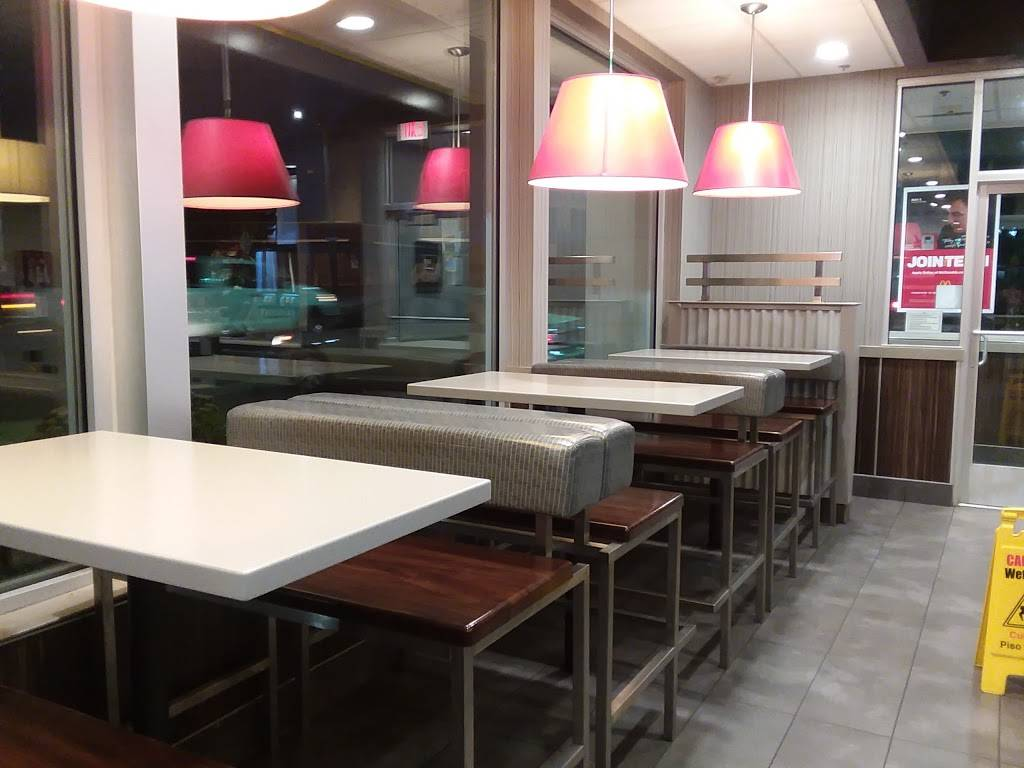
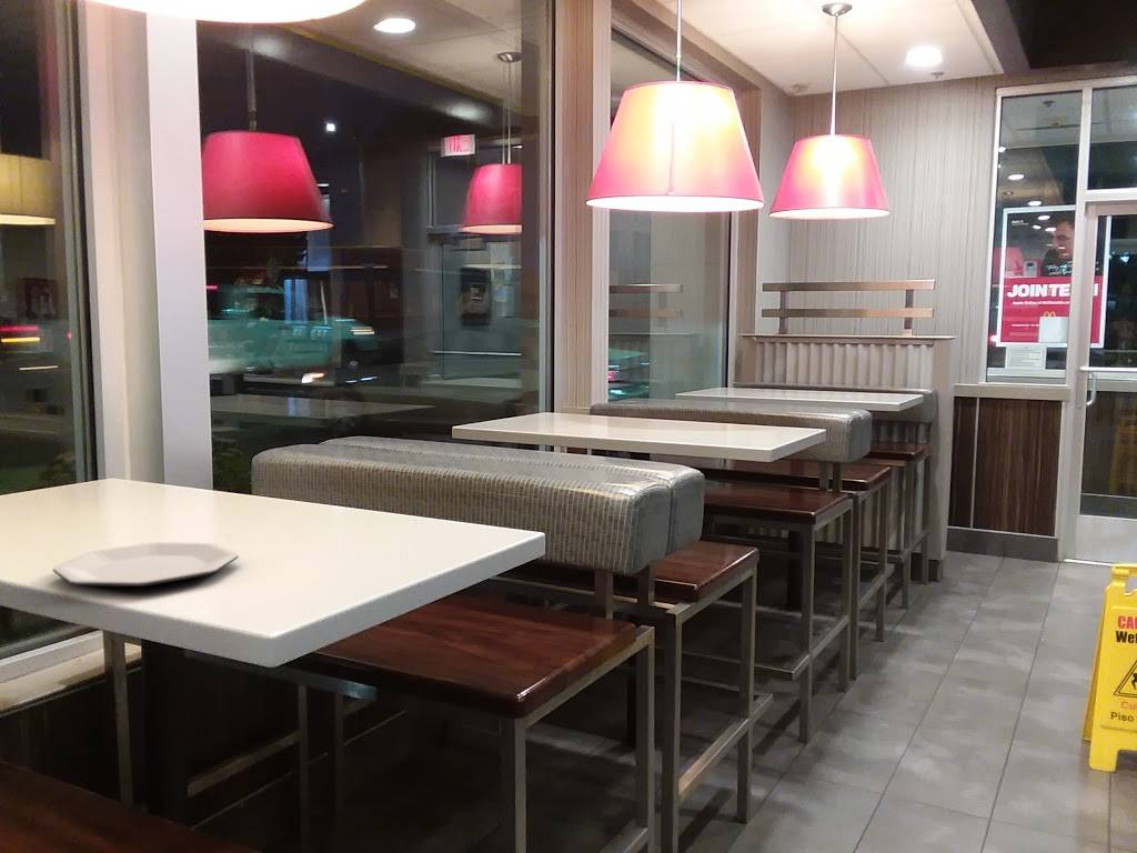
+ plate (149, 565)
